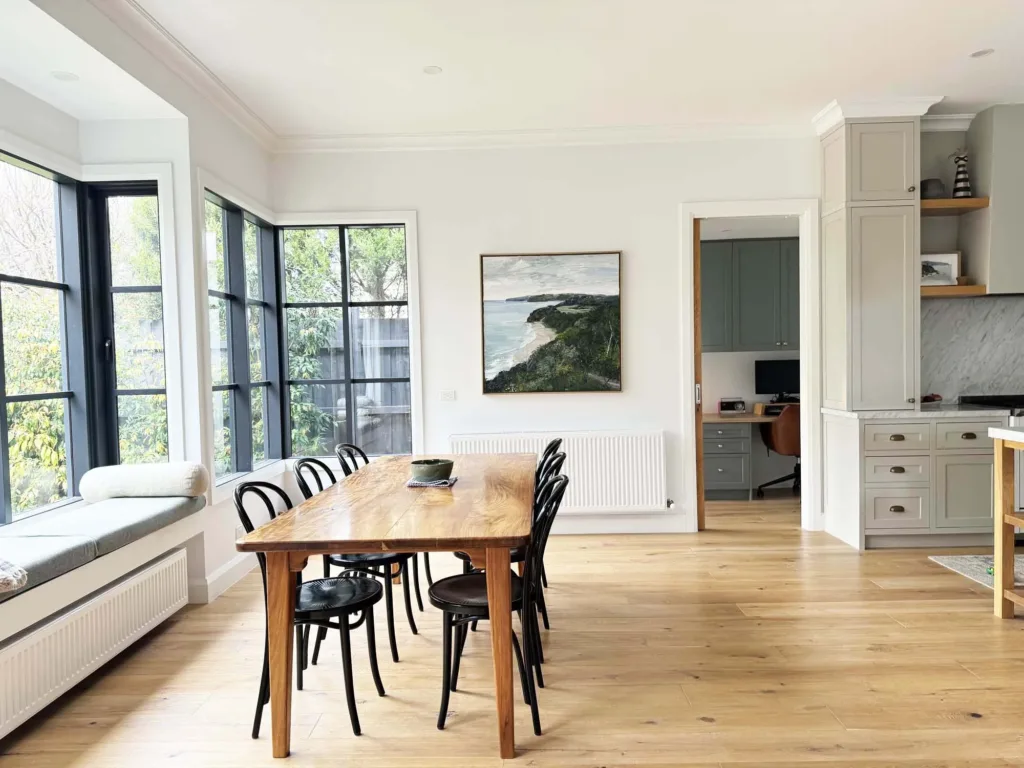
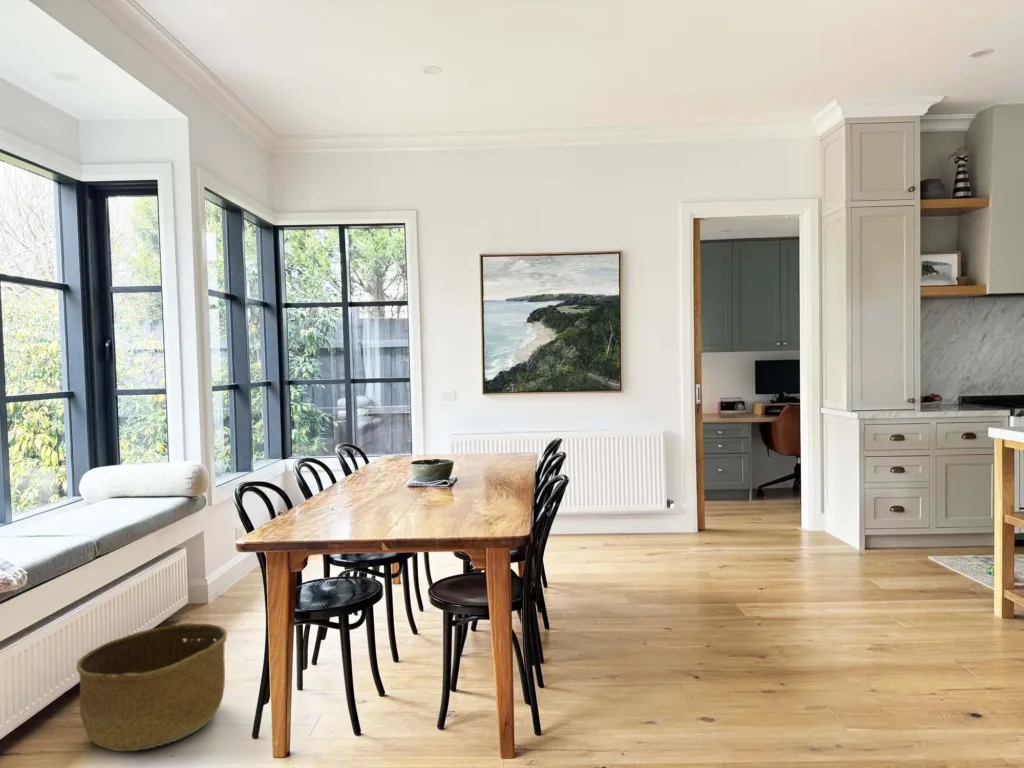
+ basket (158, 684)
